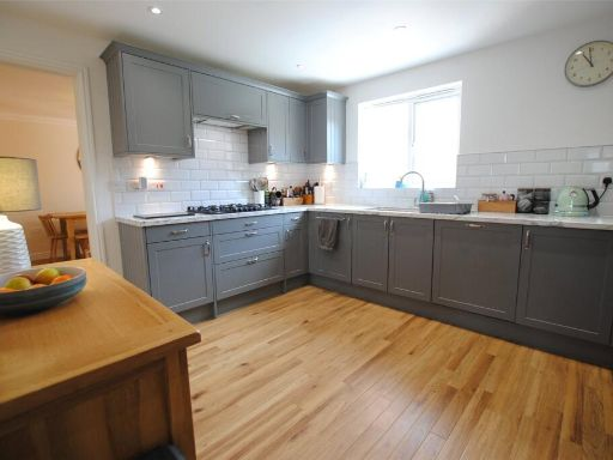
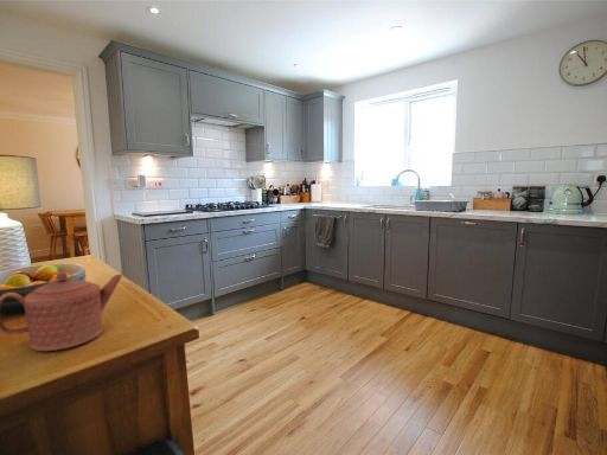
+ teapot (65, 305)
